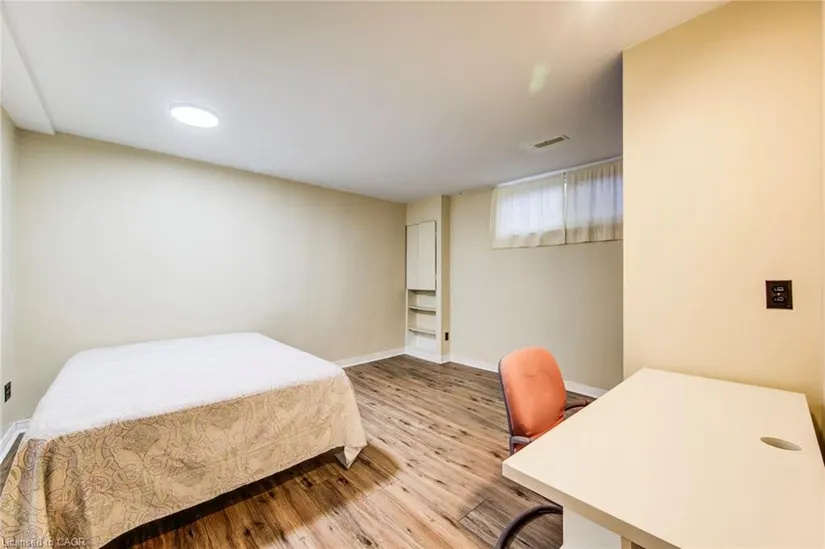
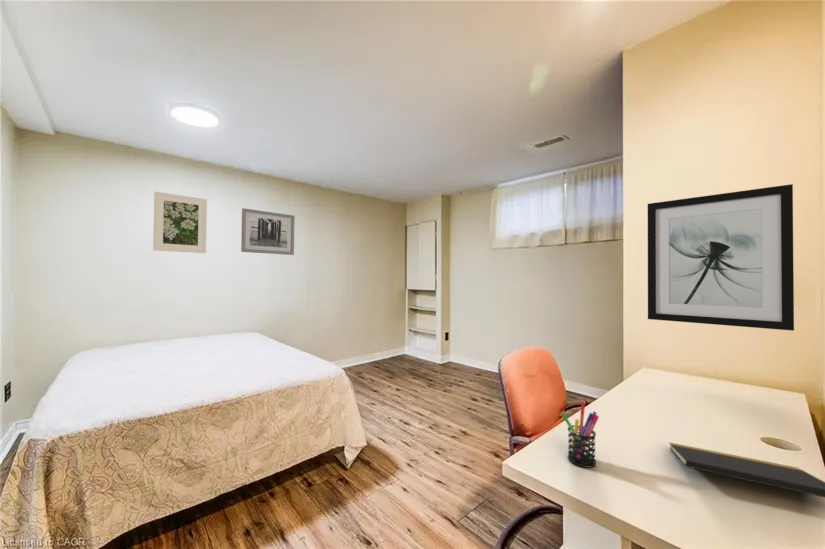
+ pen holder (578, 433)
+ wall art (269, 232)
+ wall art (712, 259)
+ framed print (181, 223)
+ notepad (743, 467)
